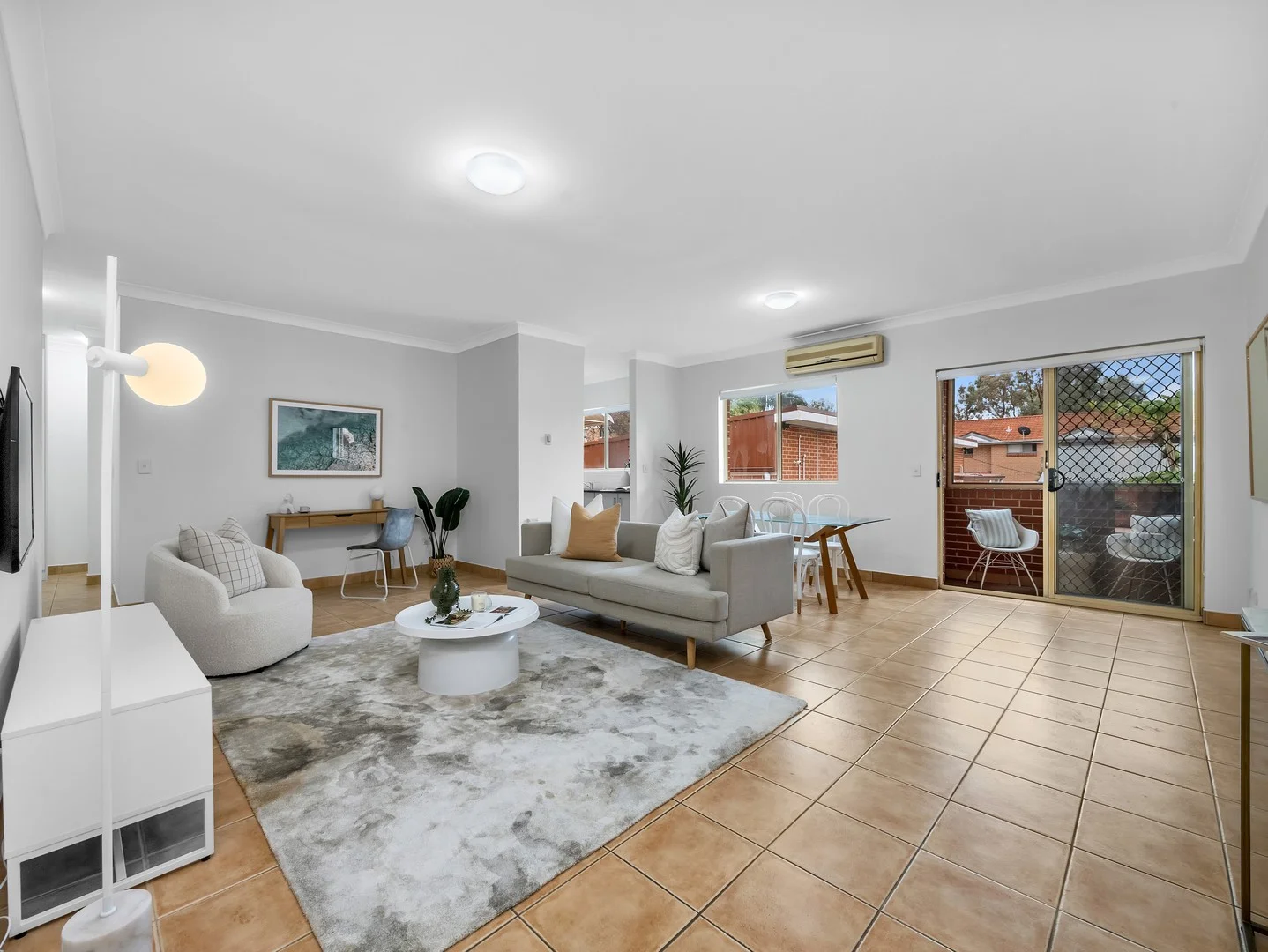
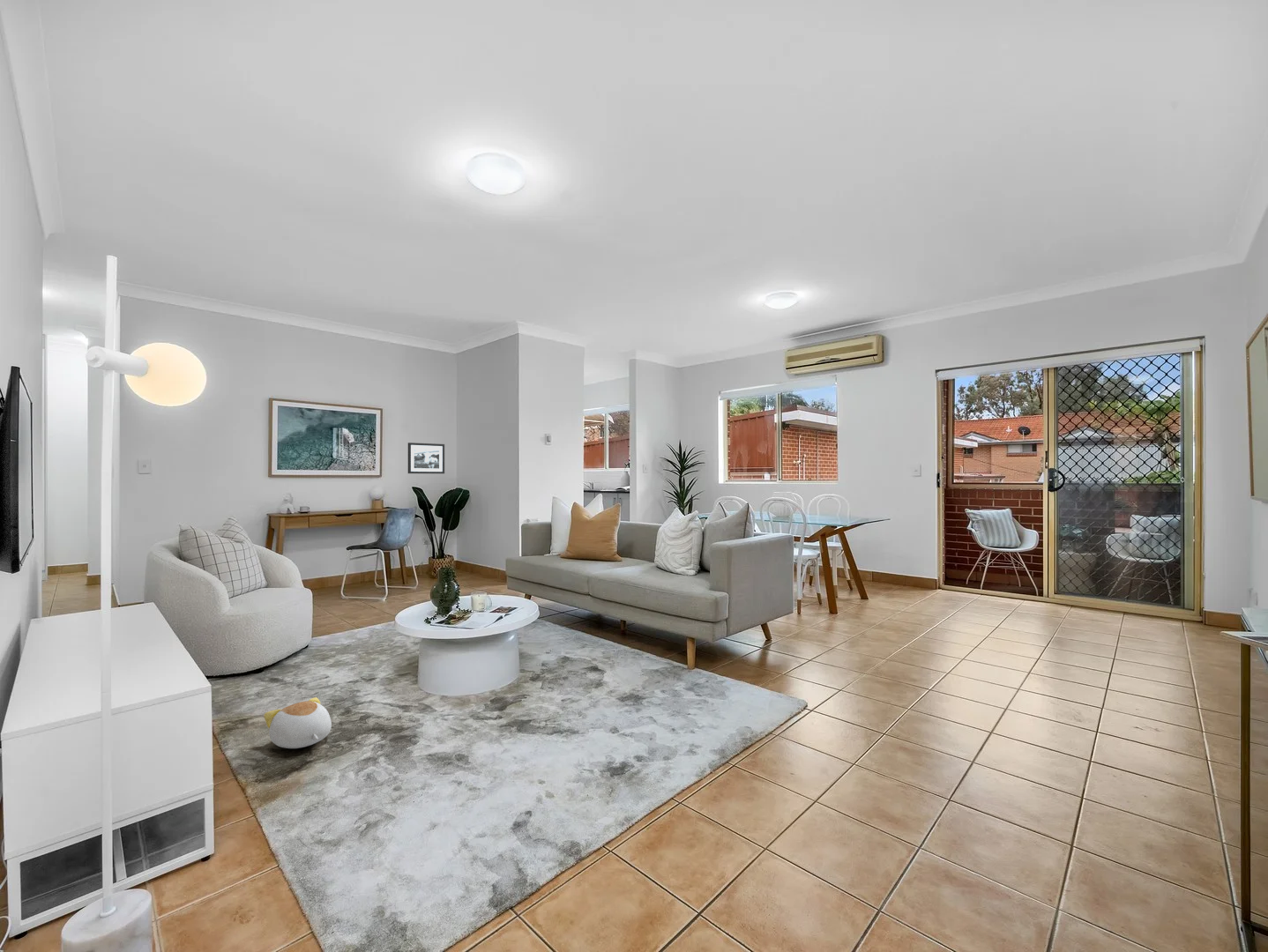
+ picture frame (426, 458)
+ plush toy (303, 725)
